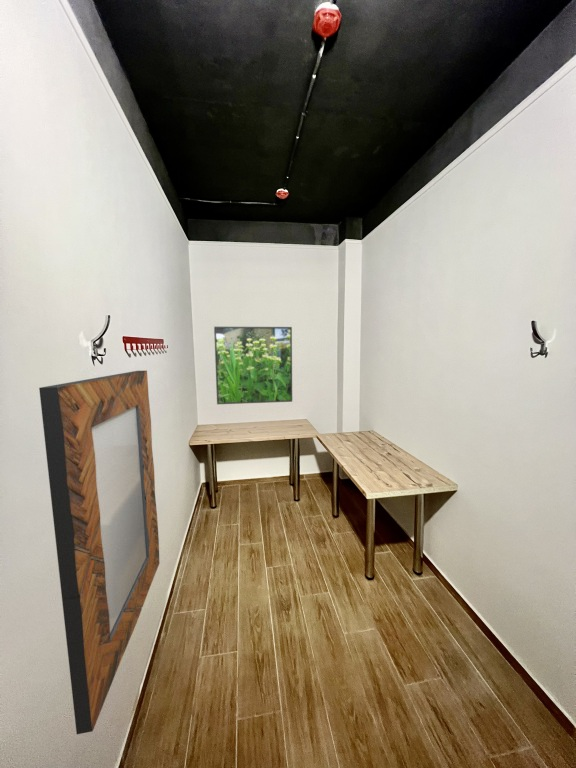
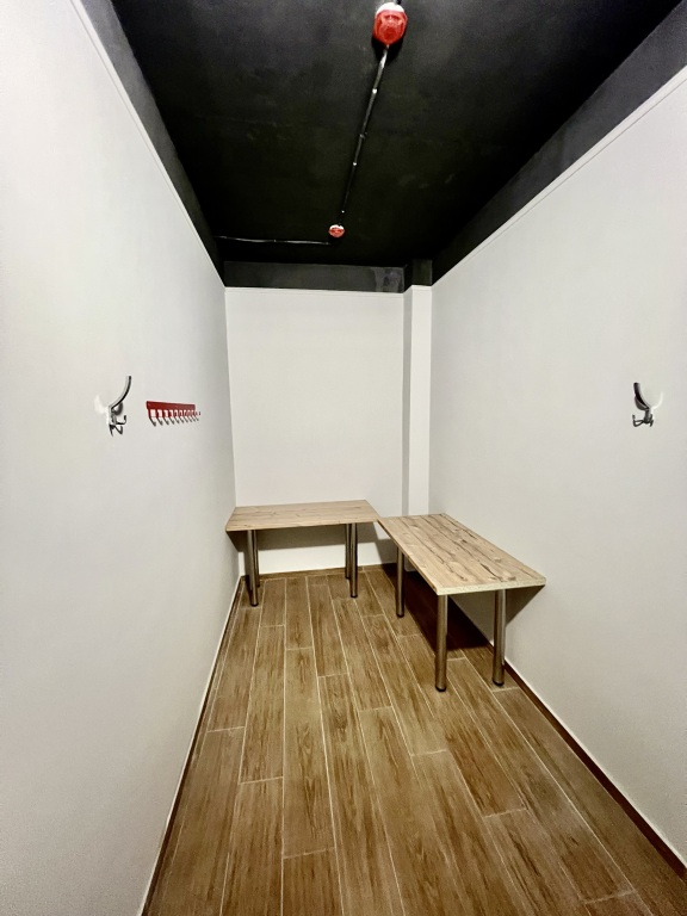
- home mirror (121, 506)
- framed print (254, 365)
